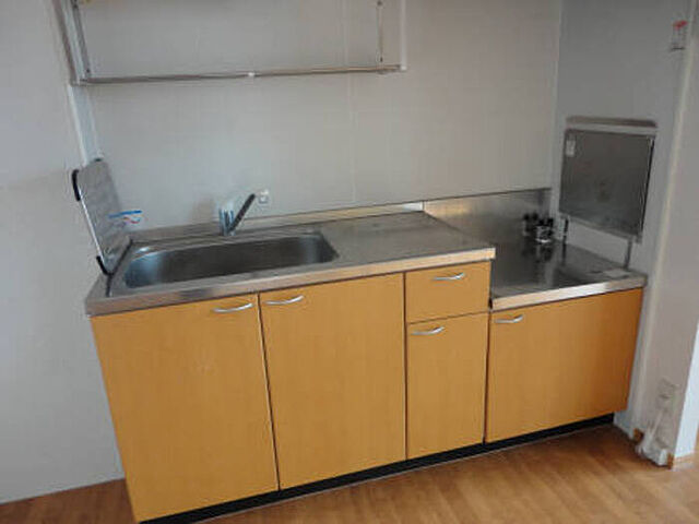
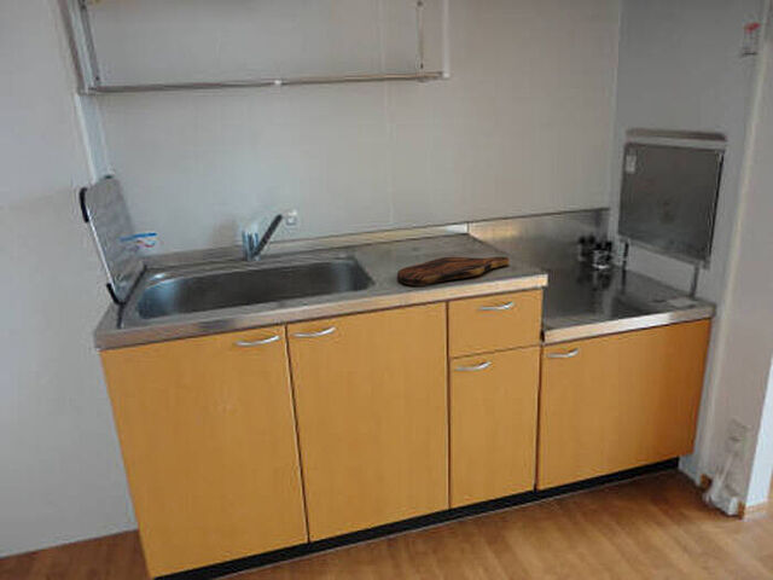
+ cutting board (453, 267)
